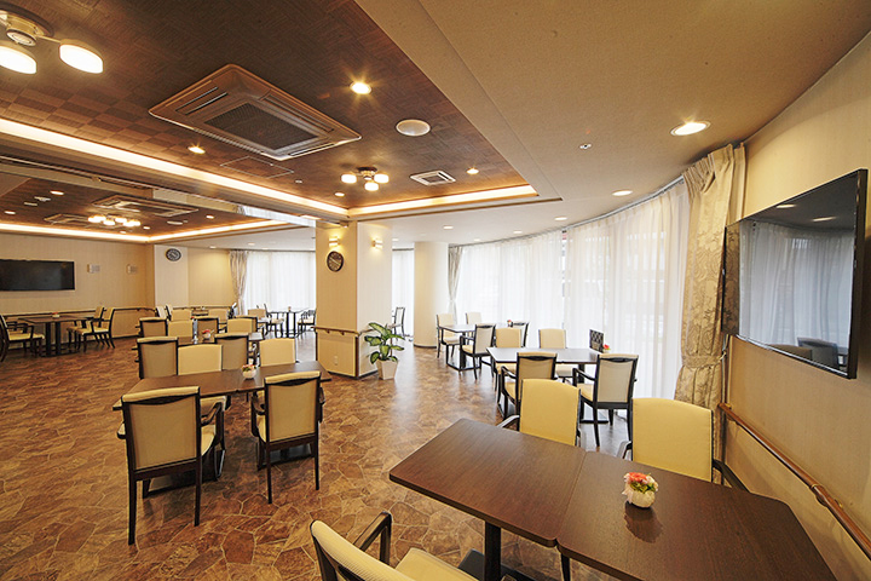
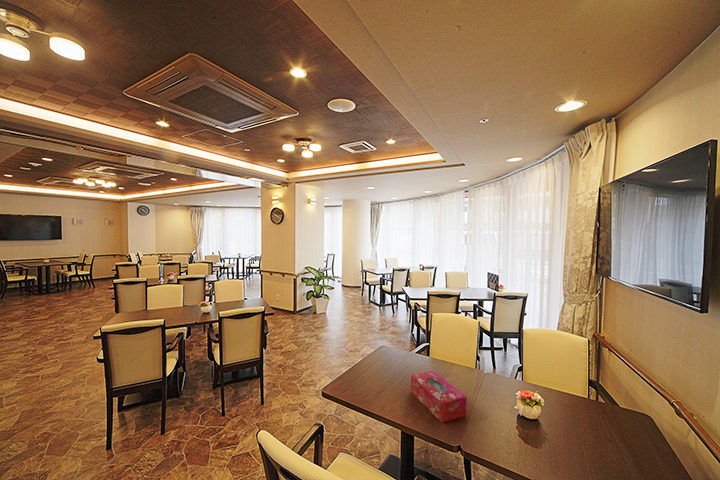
+ tissue box (436, 393)
